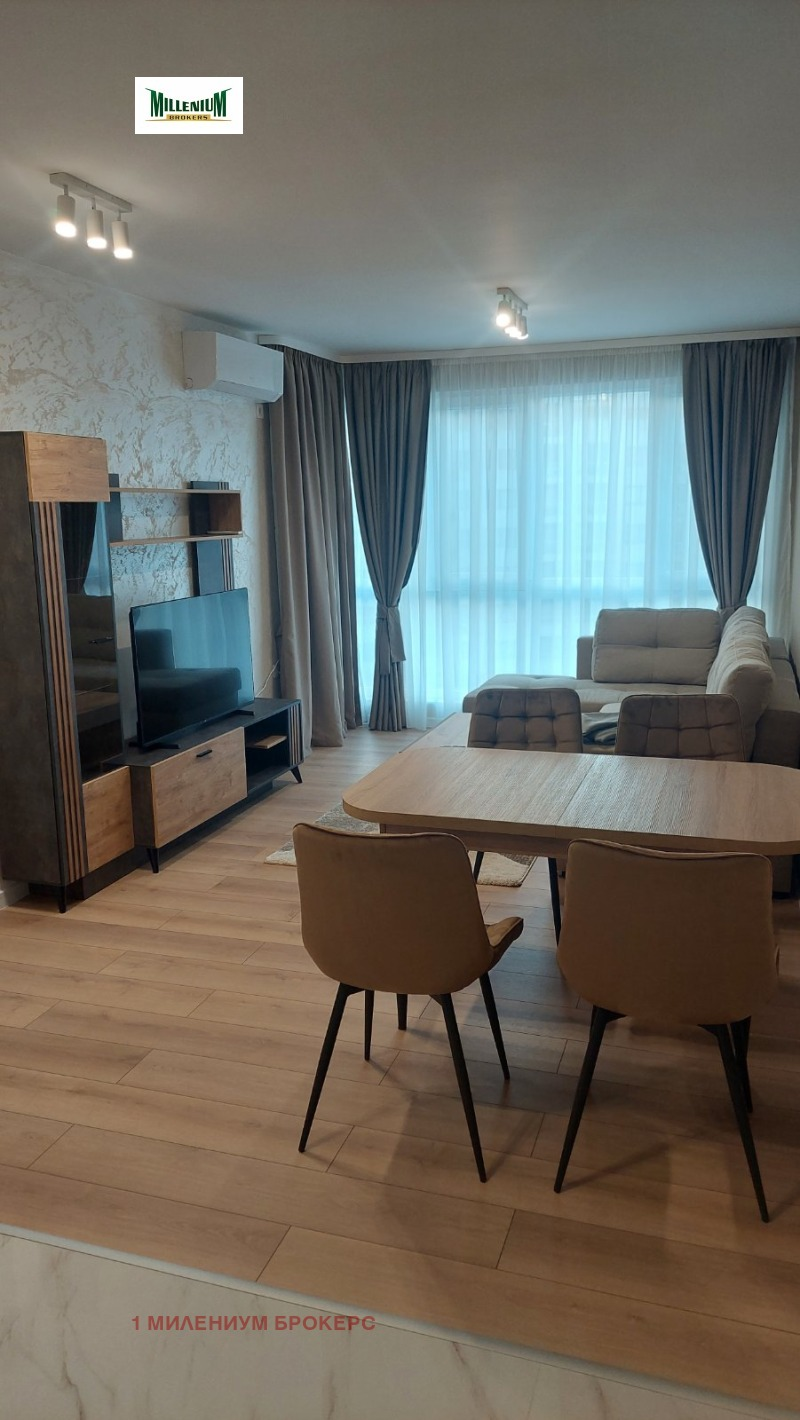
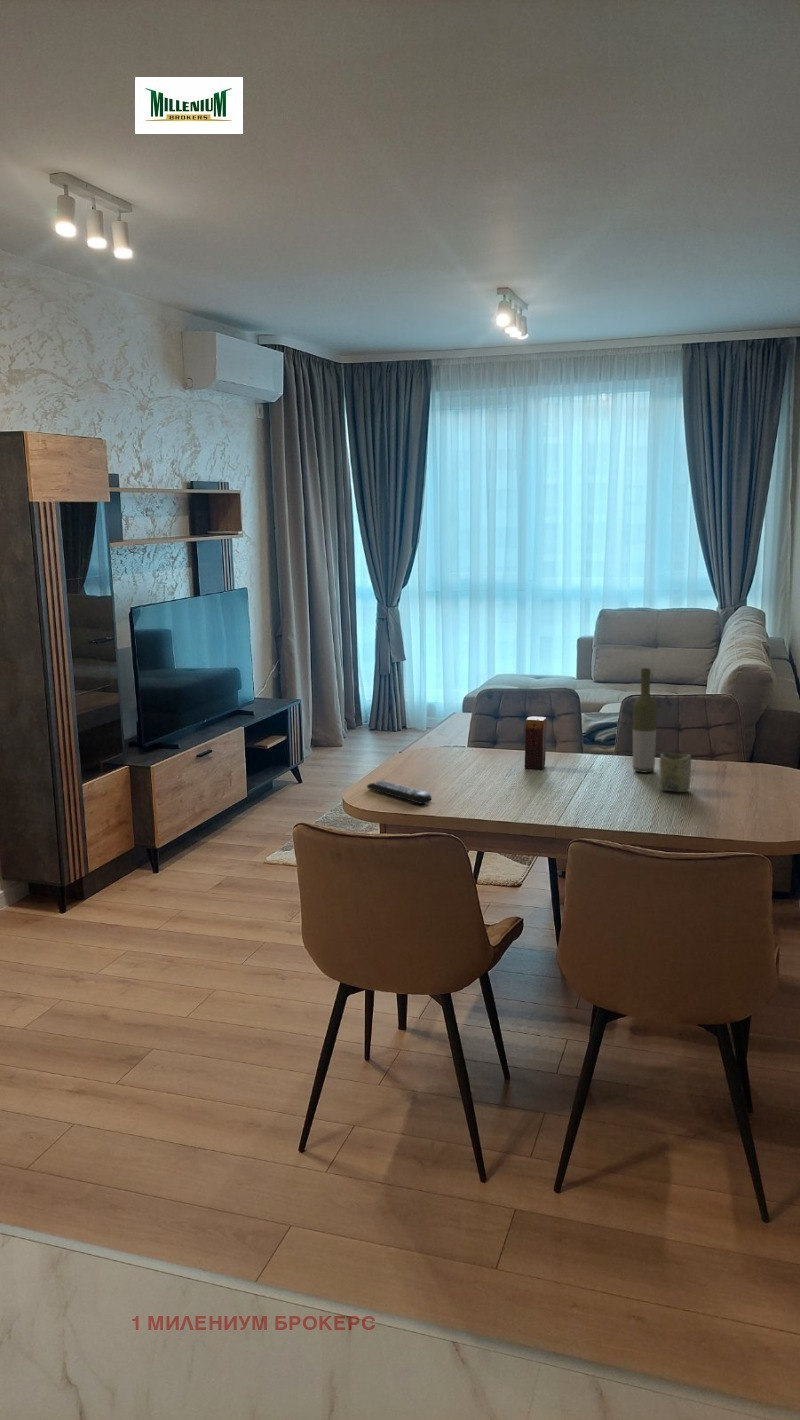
+ bottle (644, 720)
+ cup (675, 772)
+ candle (535, 742)
+ remote control (398, 791)
